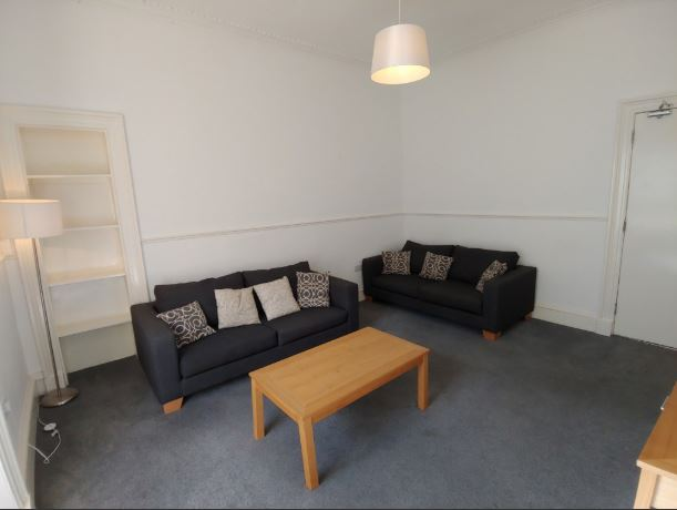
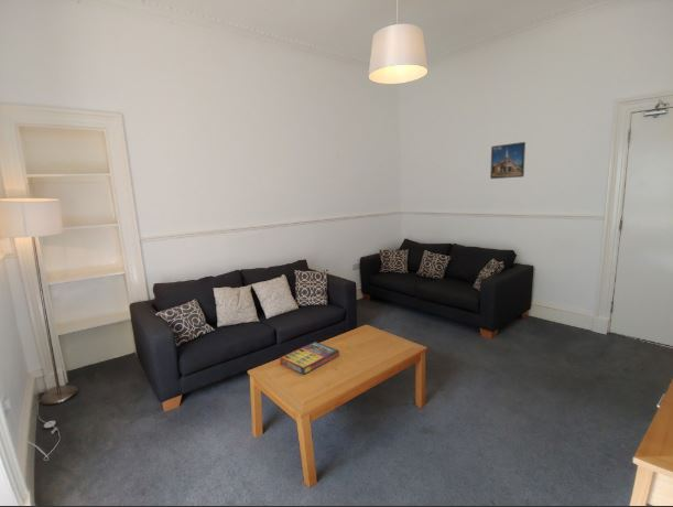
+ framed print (507, 161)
+ game compilation box (310, 356)
